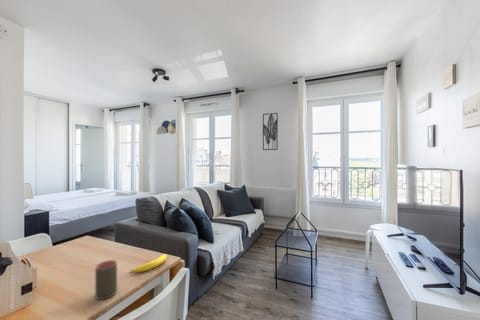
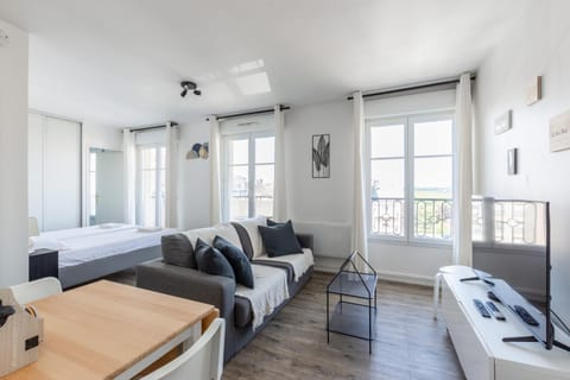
- banana (152, 262)
- cup (106, 279)
